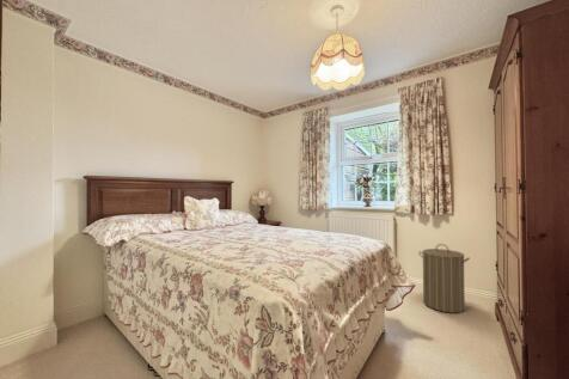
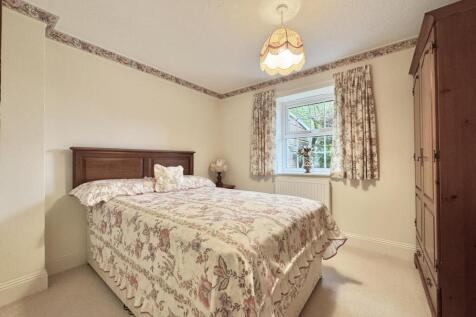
- laundry hamper (442, 274)
